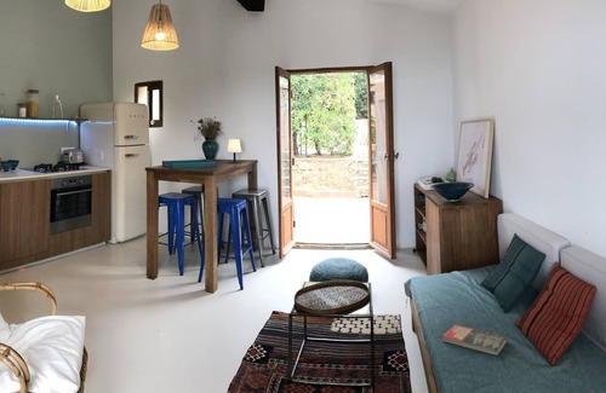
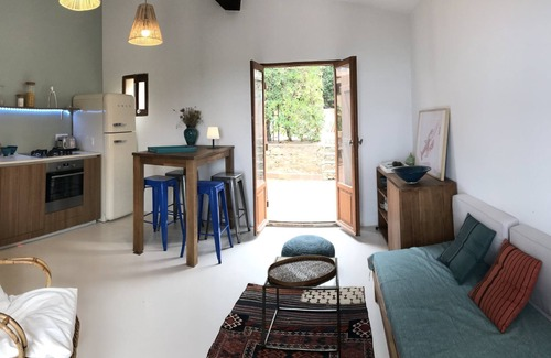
- book (474, 339)
